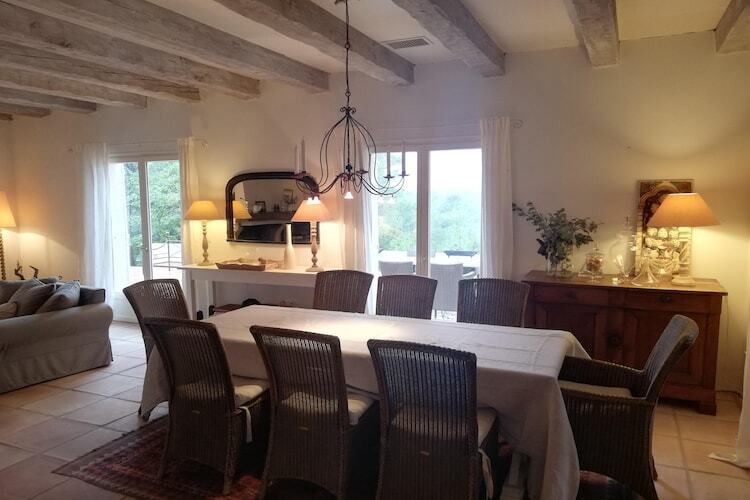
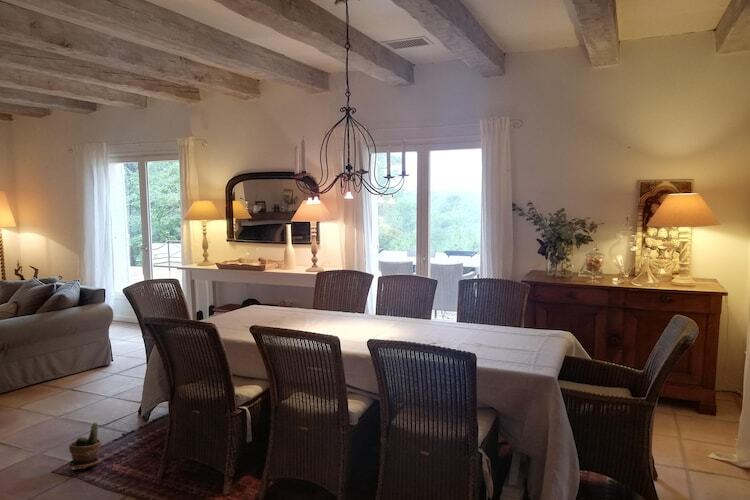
+ potted plant (84, 444)
